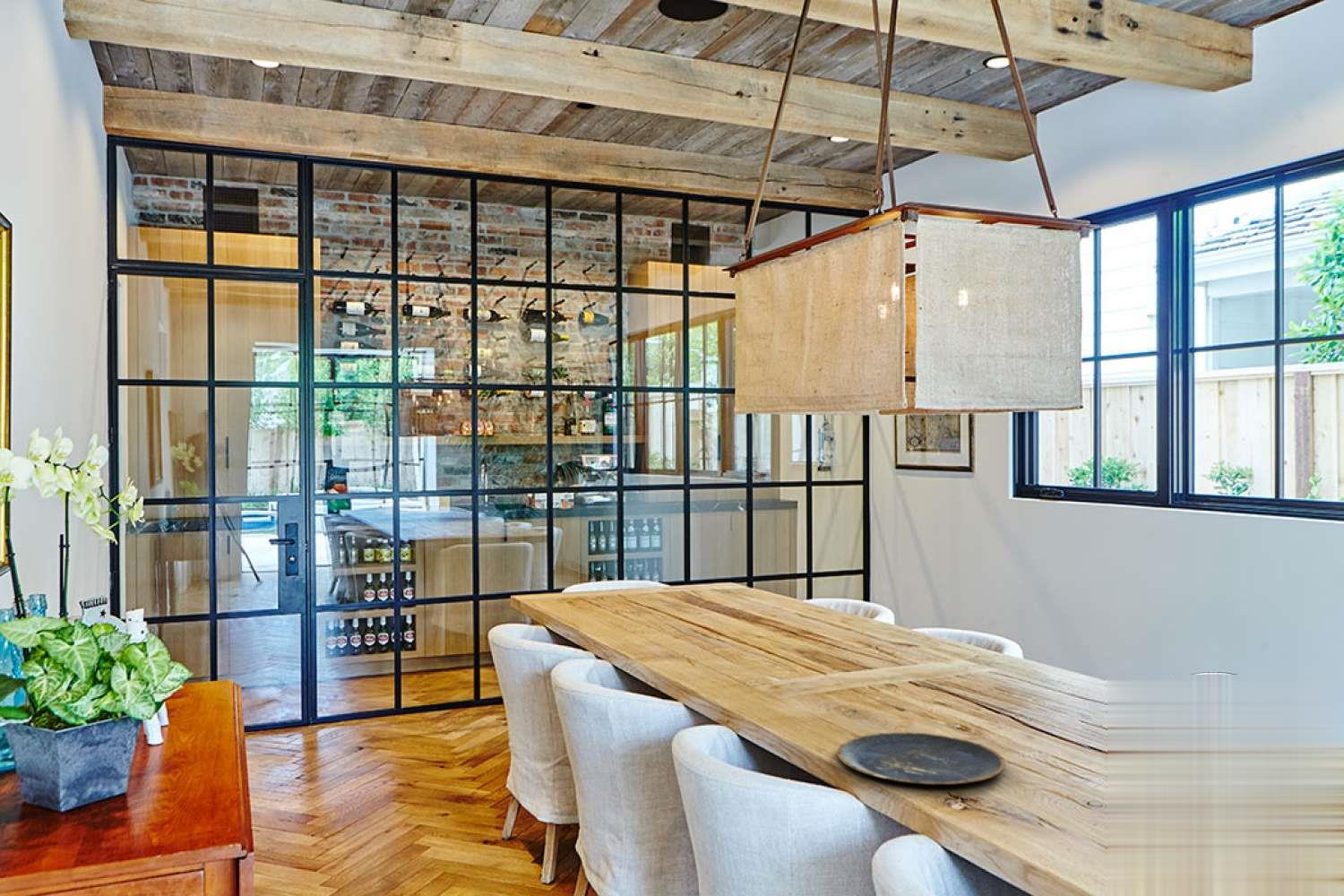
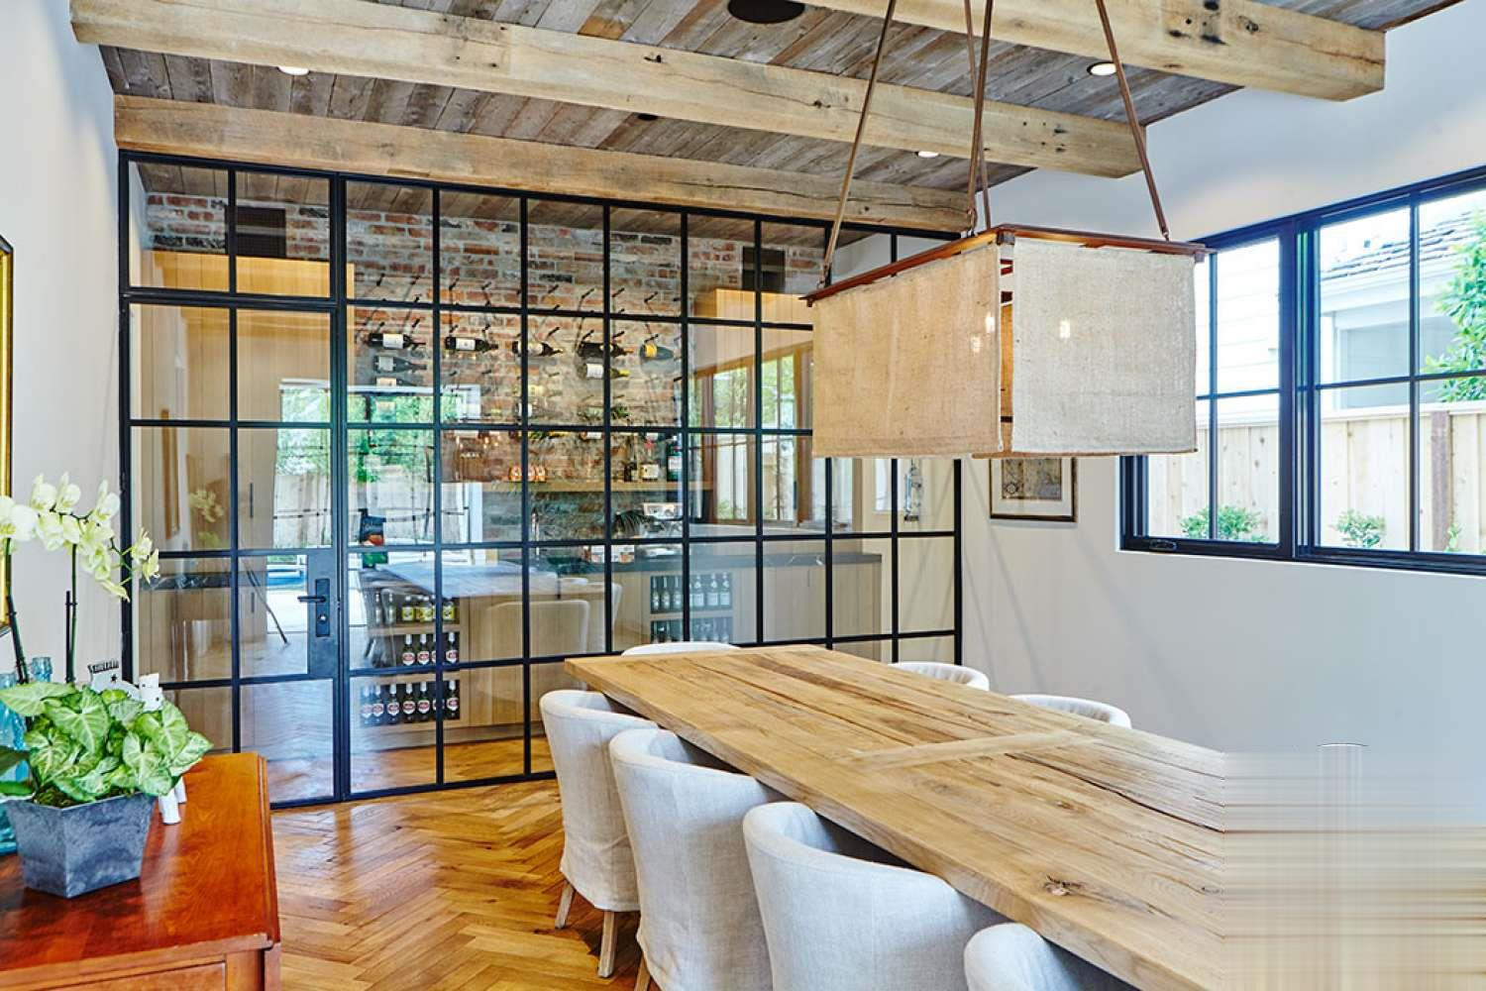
- plate (919, 759)
